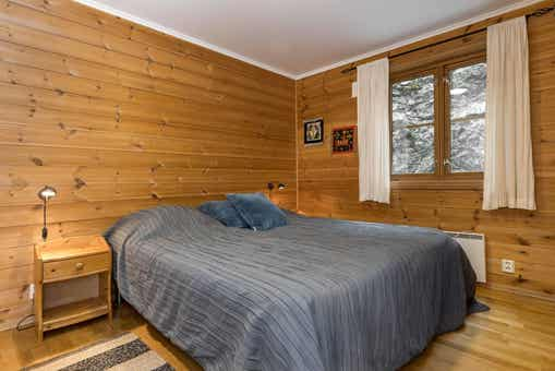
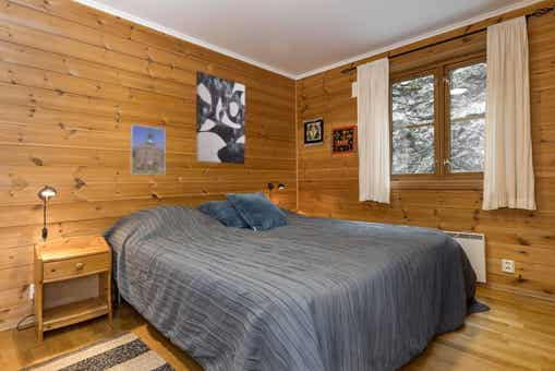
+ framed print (148, 149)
+ wall art (221, 120)
